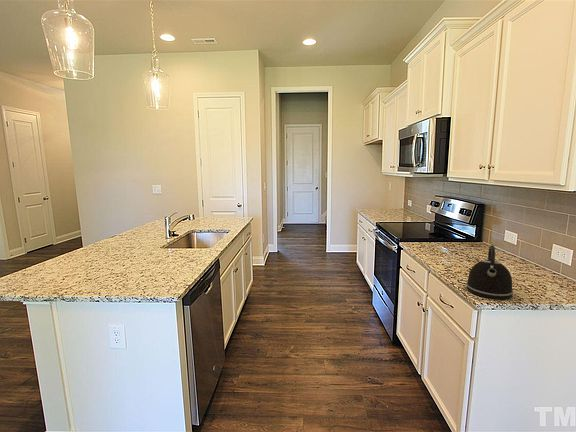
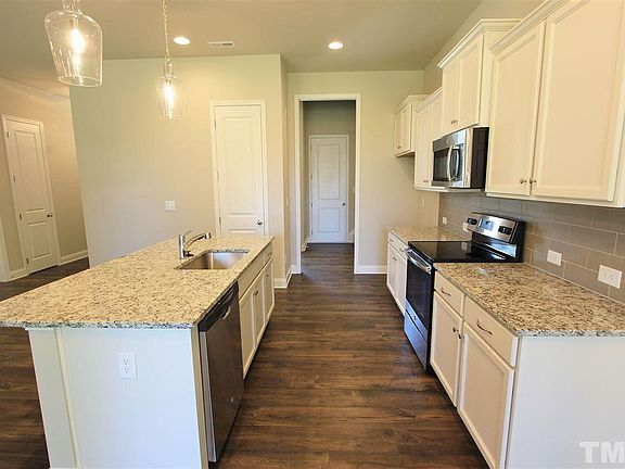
- kettle (490, 268)
